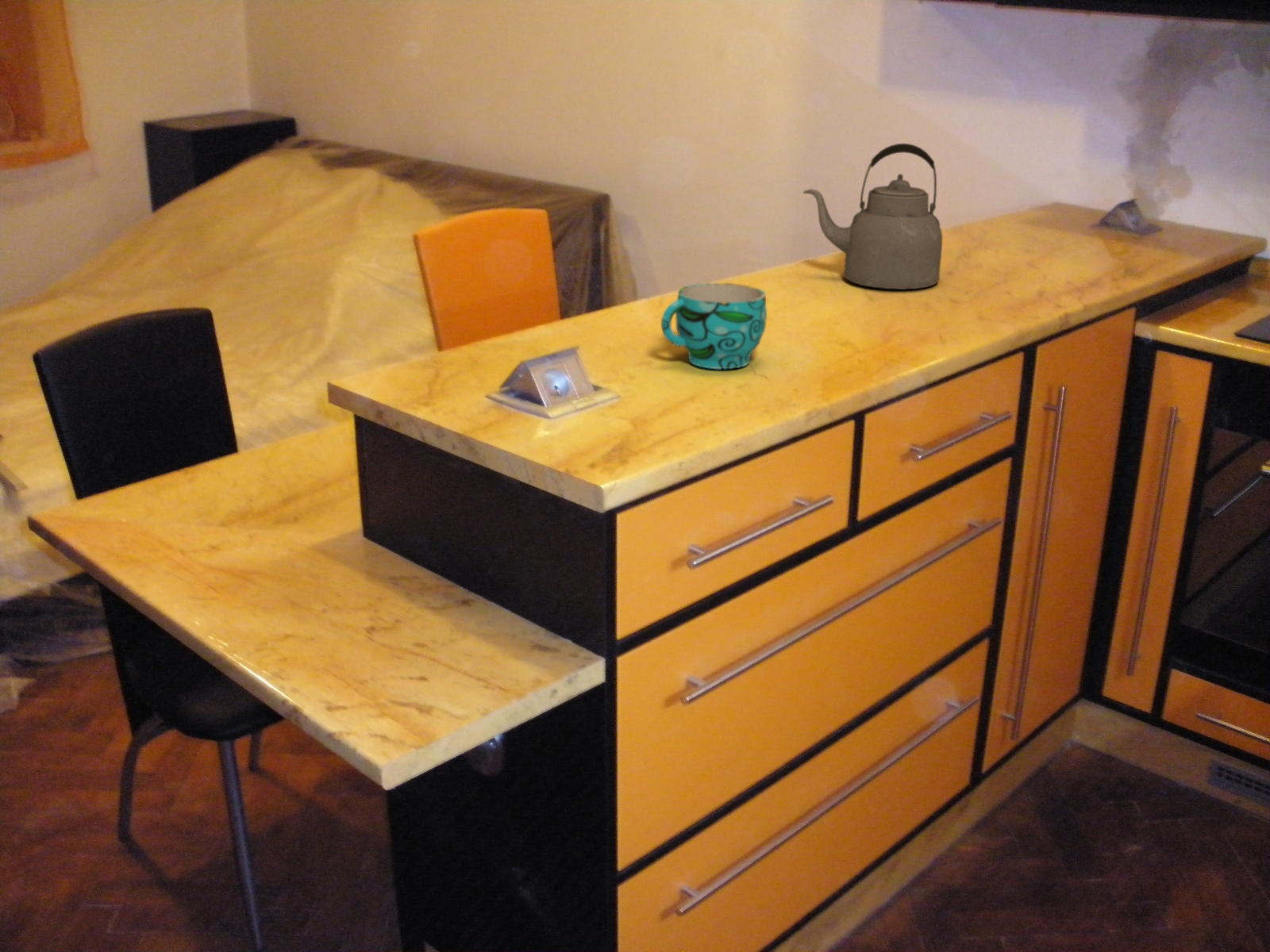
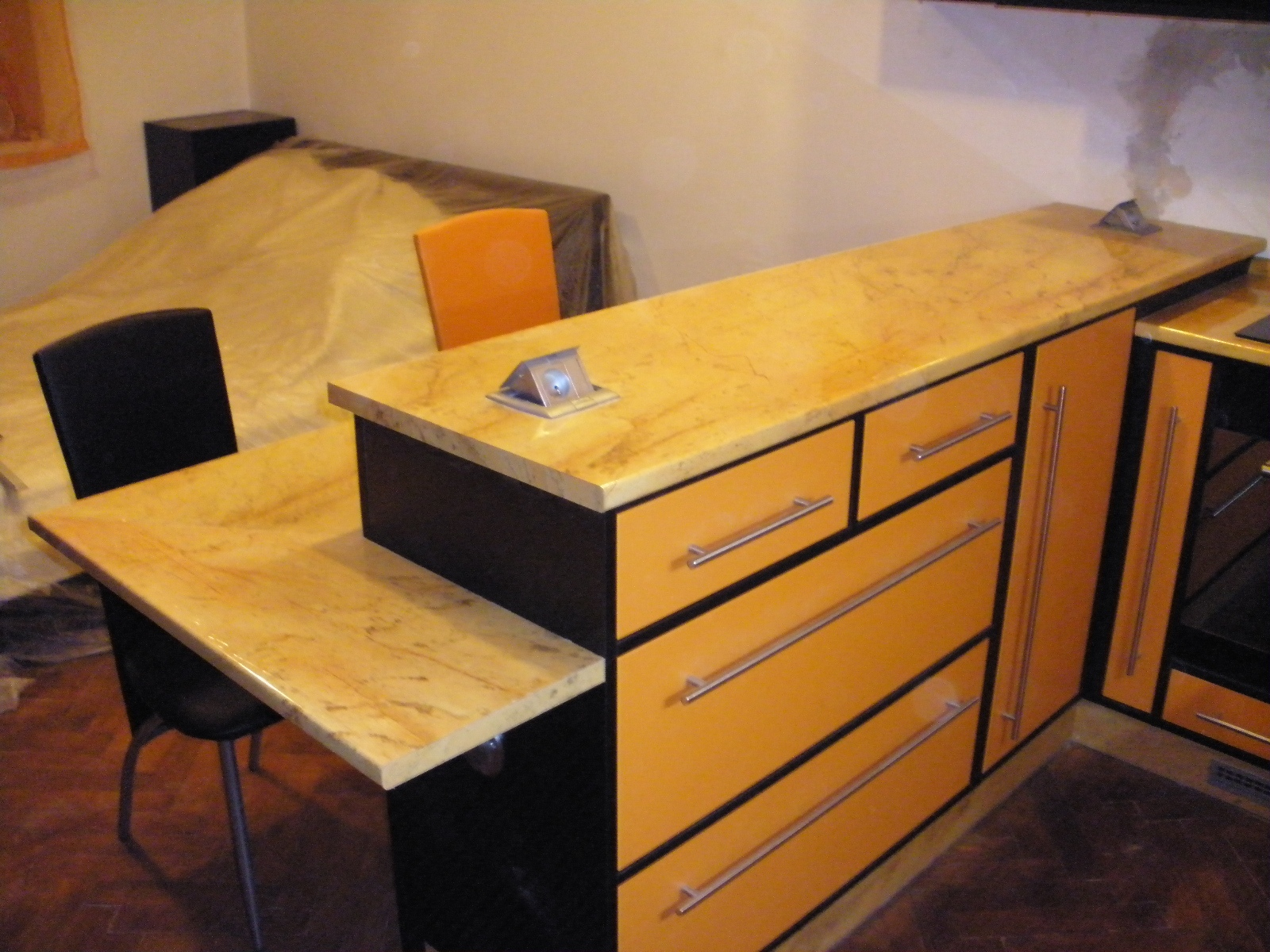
- kettle (873, 213)
- cup (717, 328)
